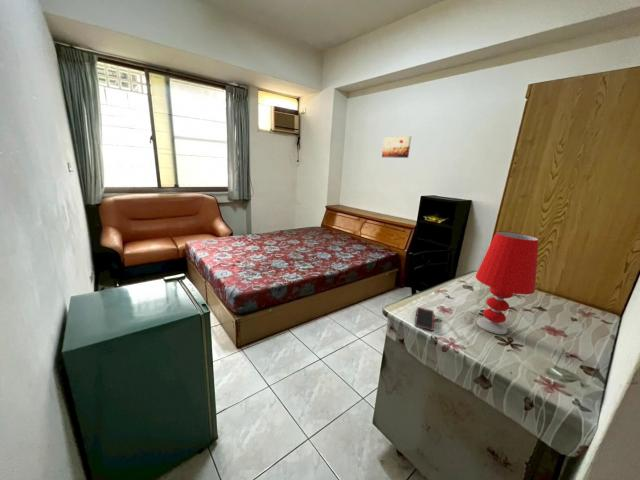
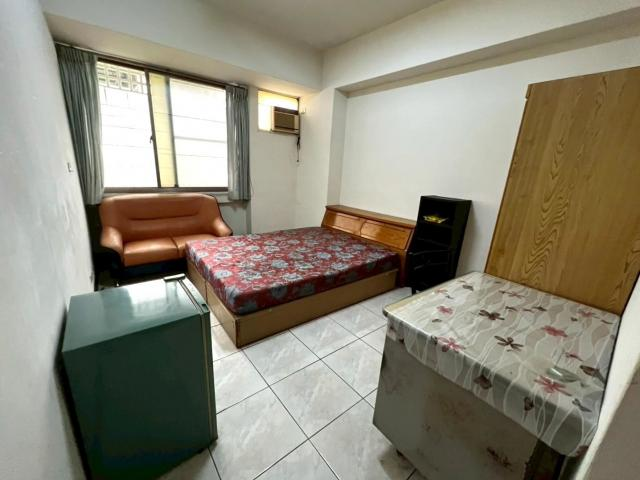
- table lamp (503, 283)
- smartphone (424, 318)
- wall art (395, 147)
